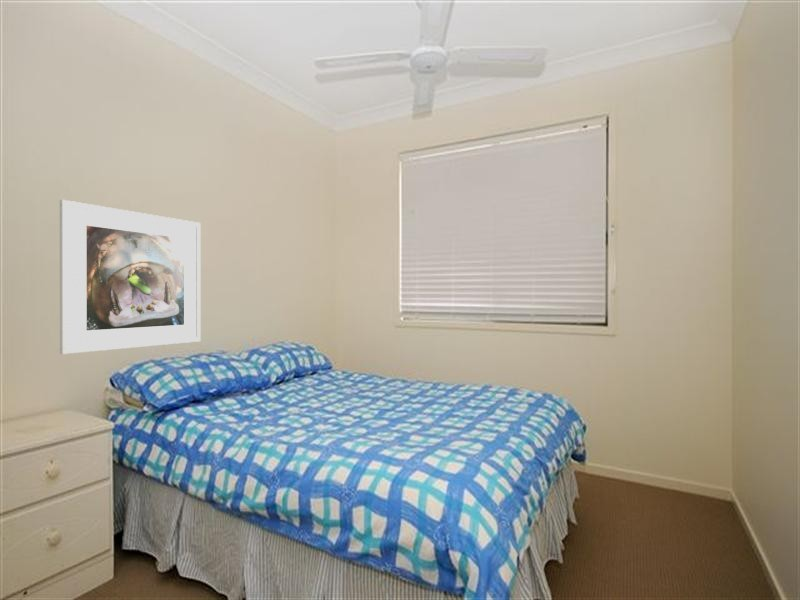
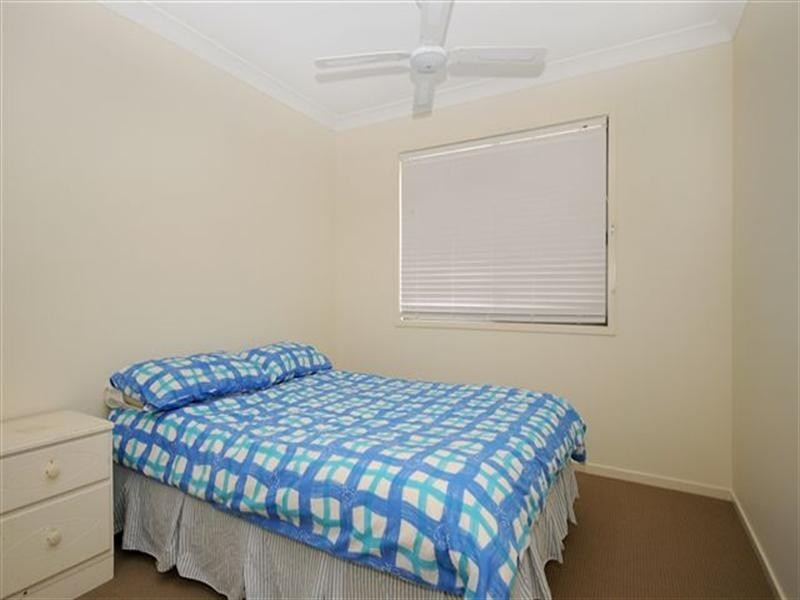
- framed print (139, 279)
